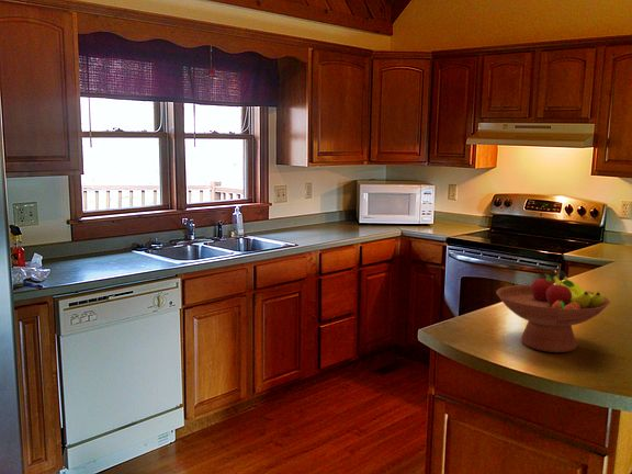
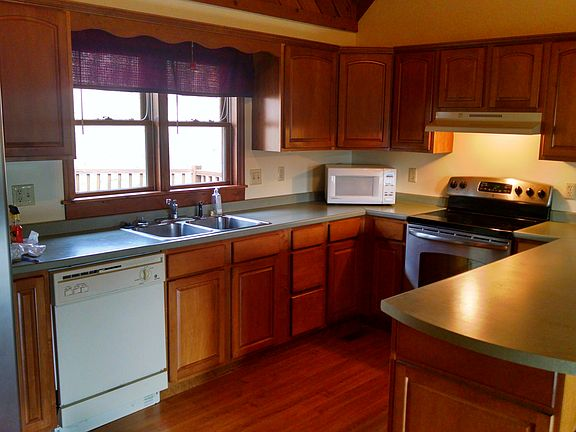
- fruit bowl (550, 311)
